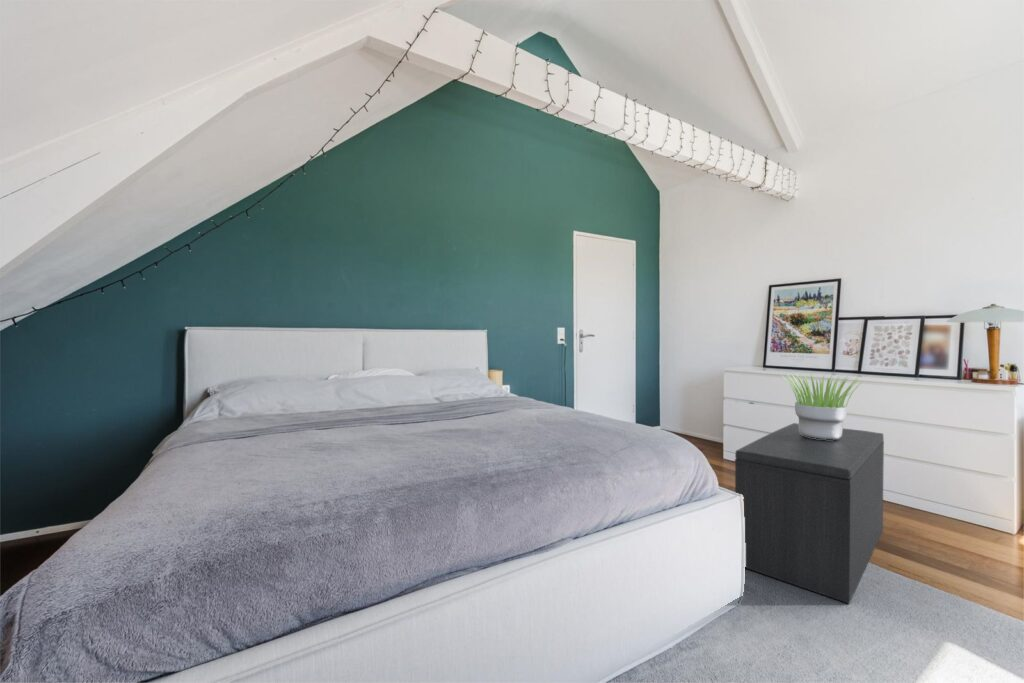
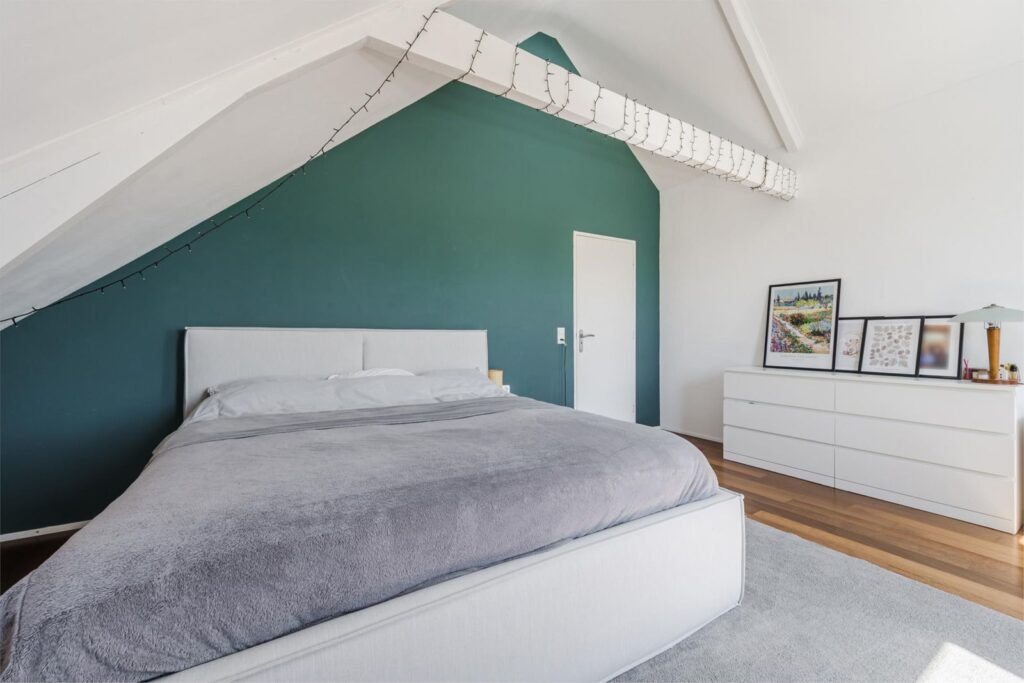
- bench (814, 493)
- potted plant (821, 406)
